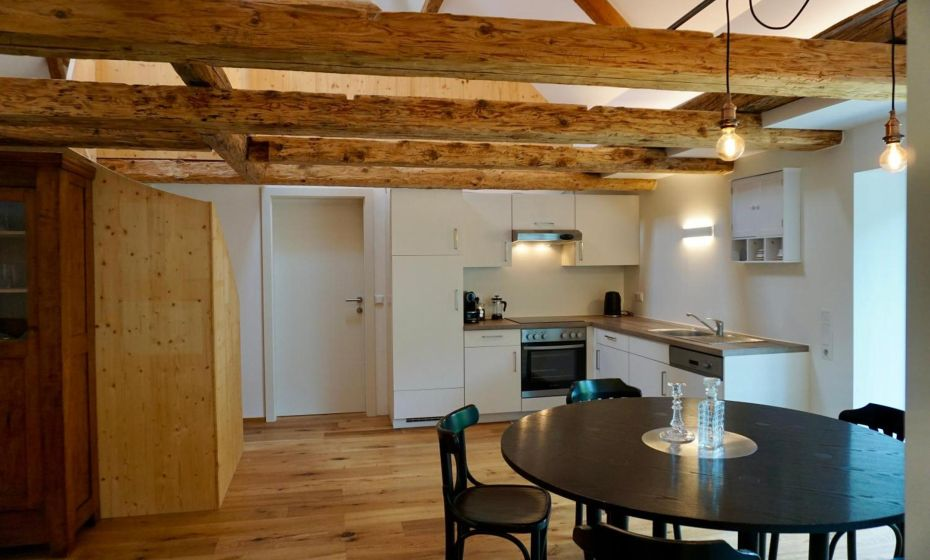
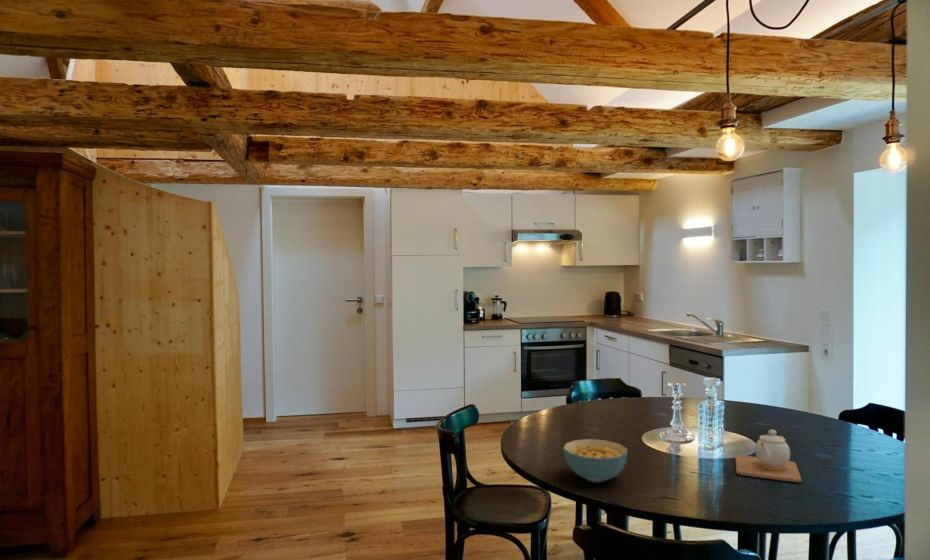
+ teapot (766, 449)
+ cereal bowl (595, 463)
